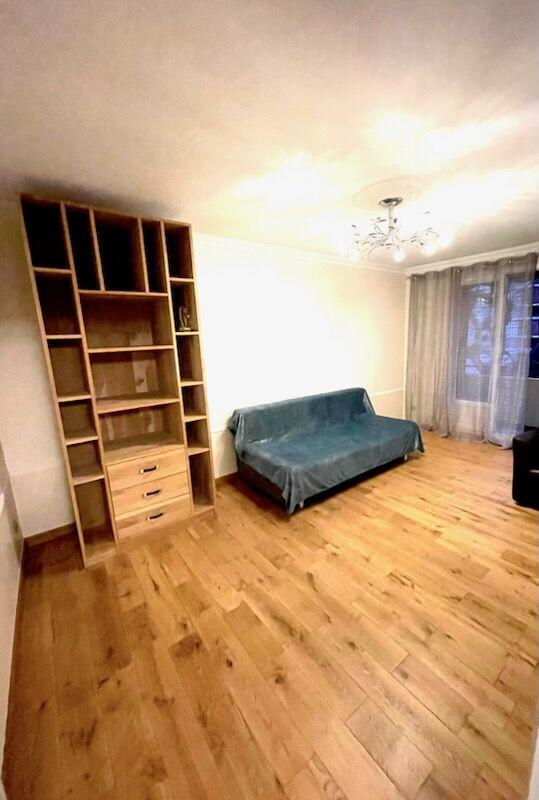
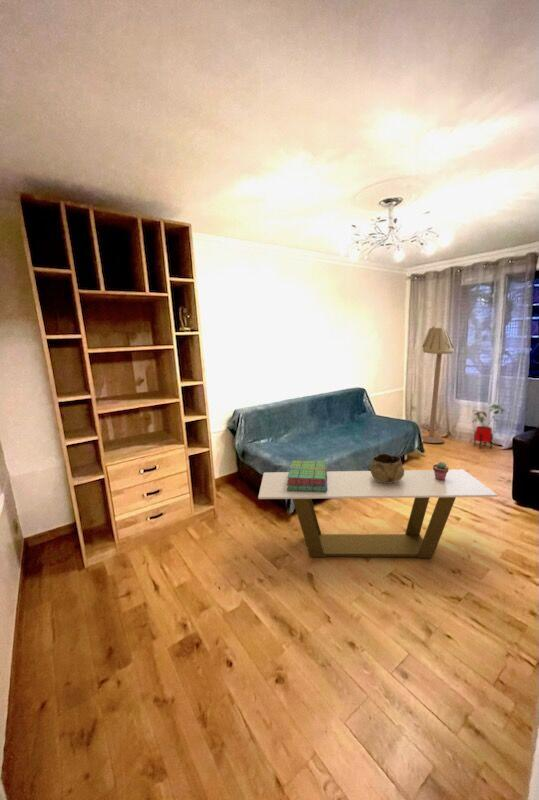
+ stack of books (307, 474)
+ coffee table (366, 497)
+ decorative bowl (386, 468)
+ floor lamp (435, 384)
+ house plant (485, 425)
+ potted succulent (440, 470)
